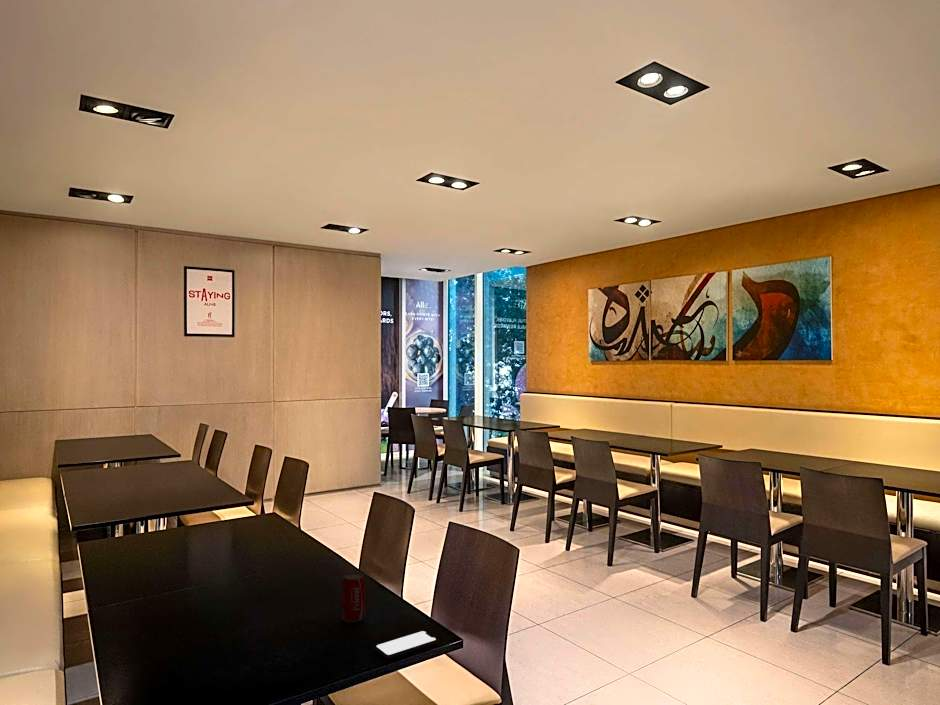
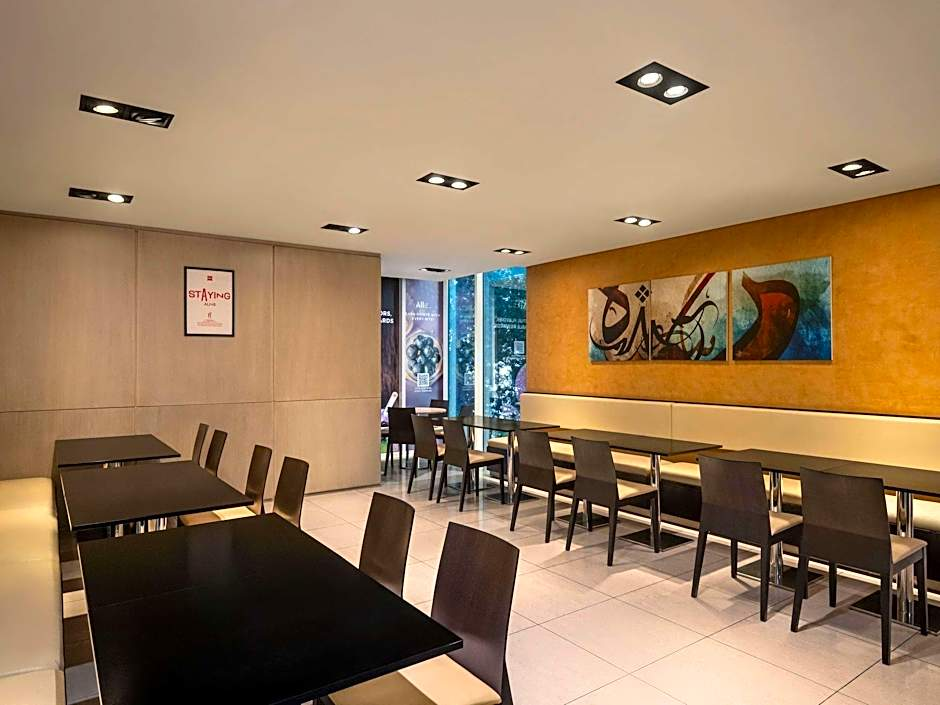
- smartphone (406, 644)
- beverage can (353, 597)
